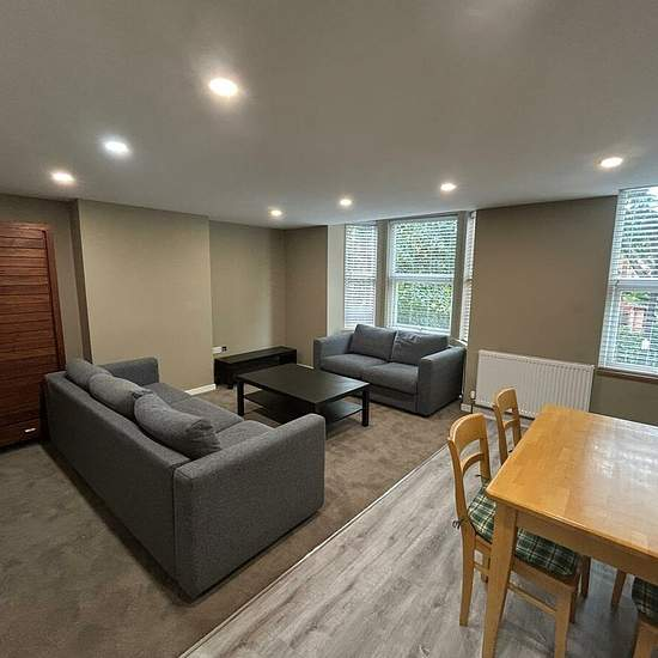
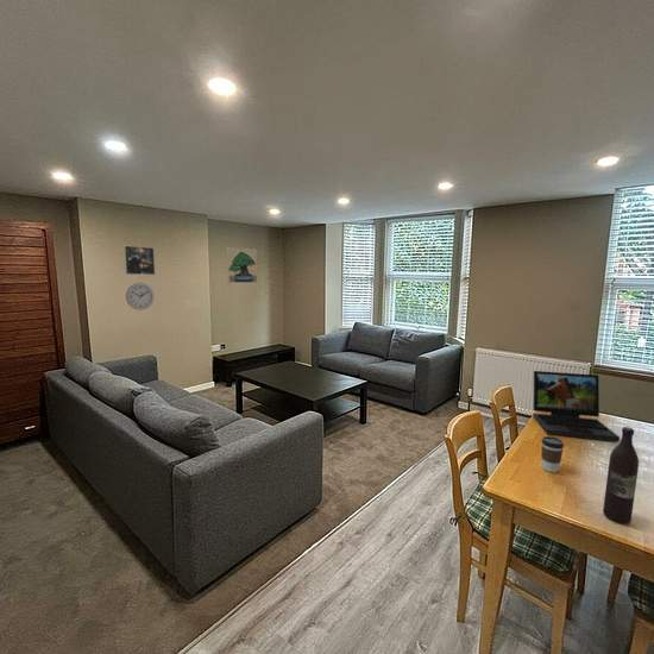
+ wall clock (140, 296)
+ coffee cup (551, 454)
+ wine bottle (622, 473)
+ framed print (139, 260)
+ laptop (572, 402)
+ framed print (241, 265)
